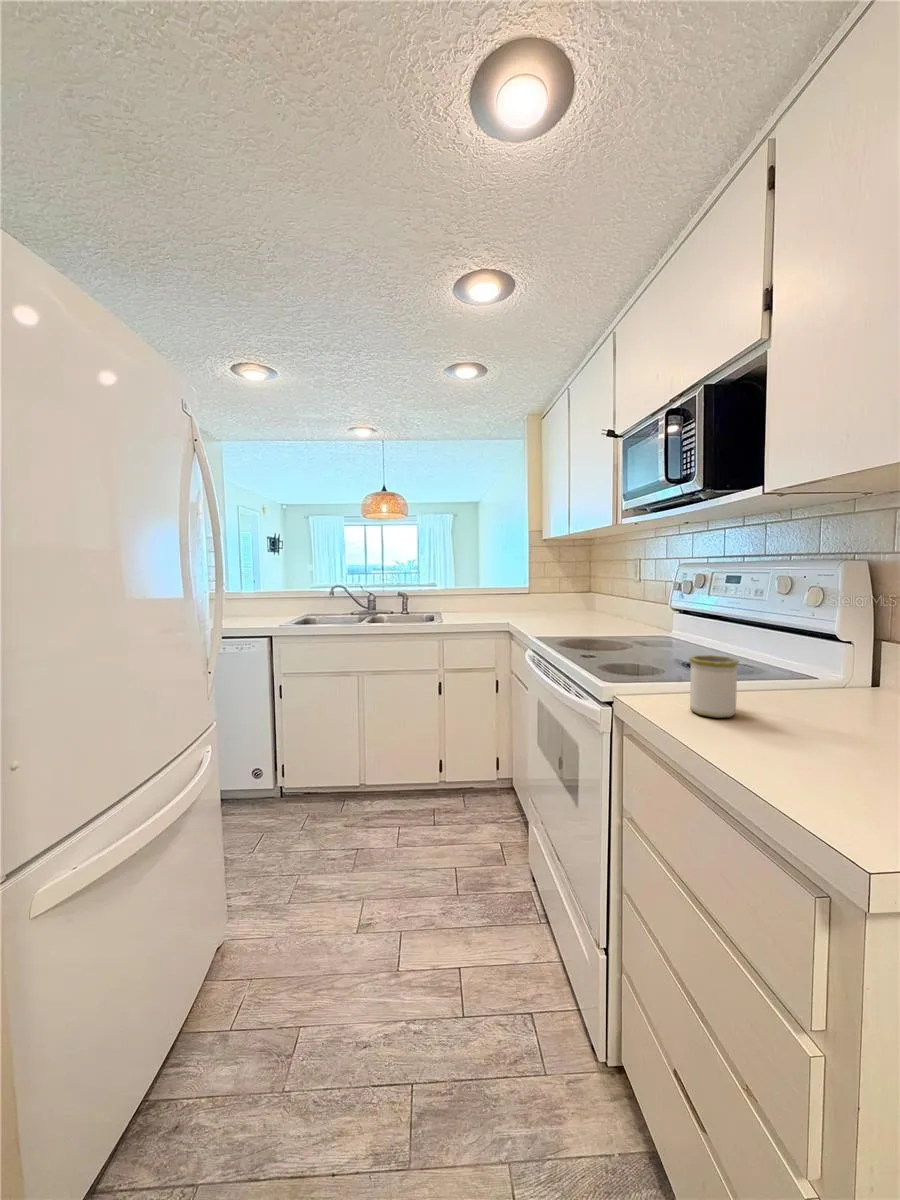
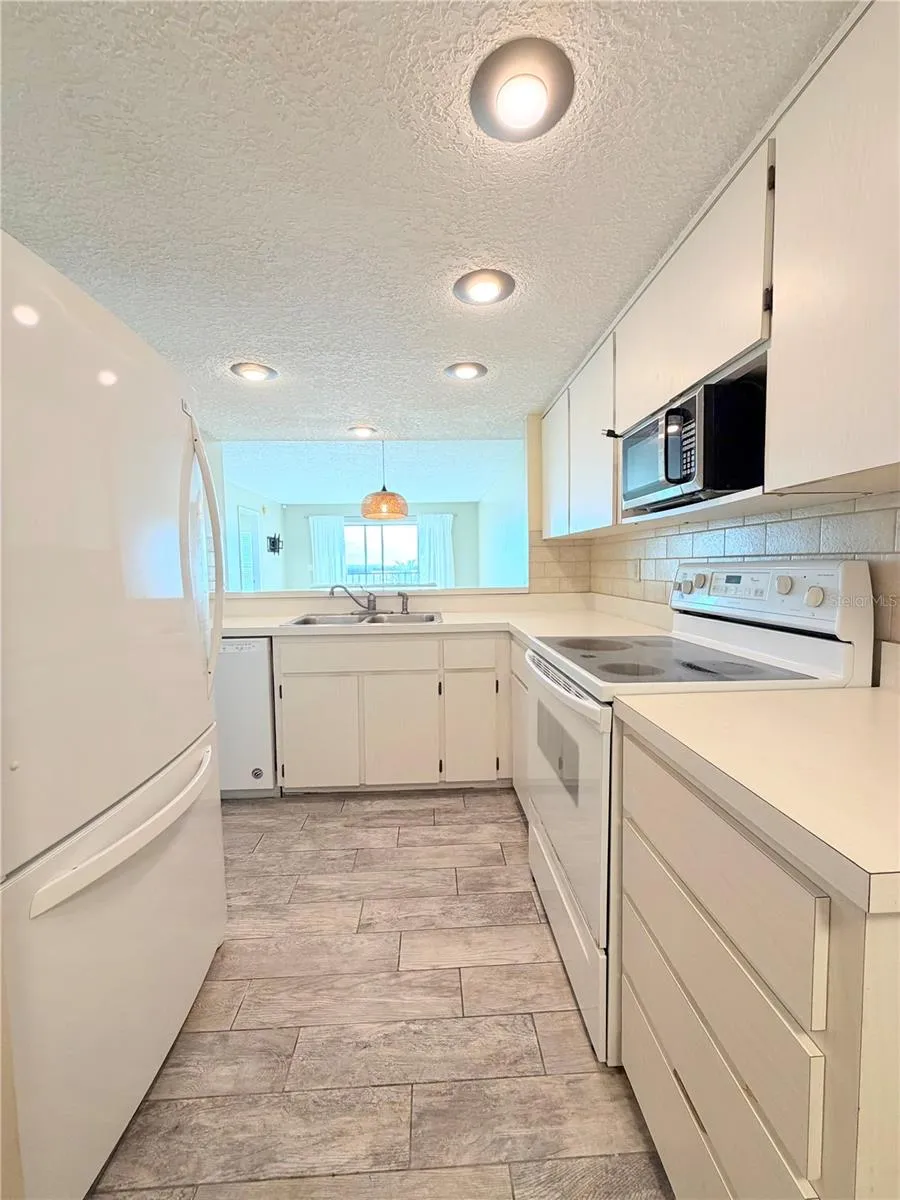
- mug (711, 683)
